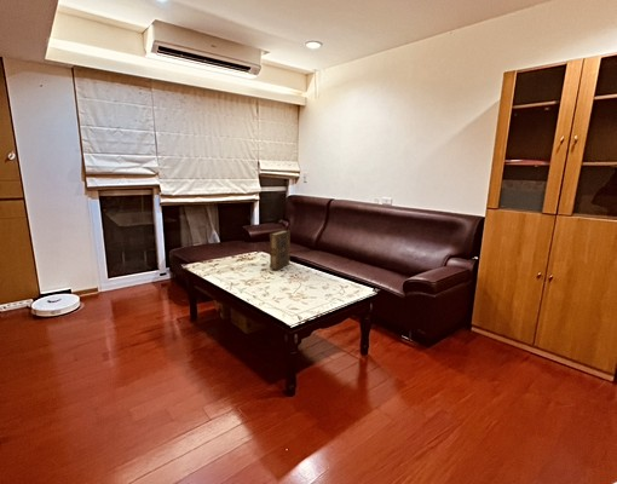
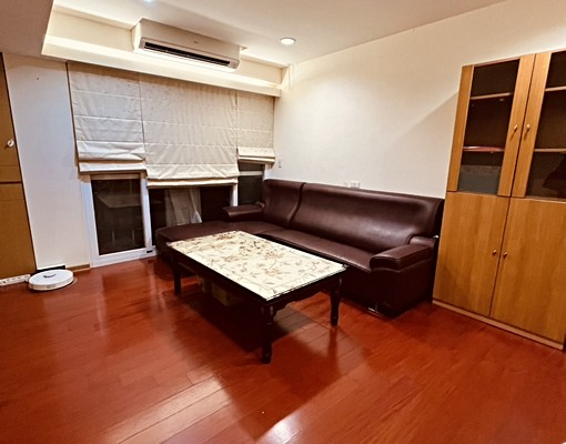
- book (279, 249)
